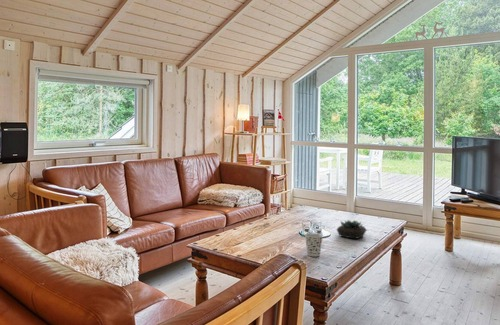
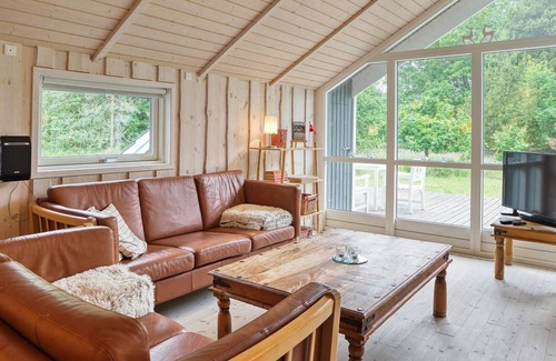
- succulent plant (351, 228)
- cup (313, 245)
